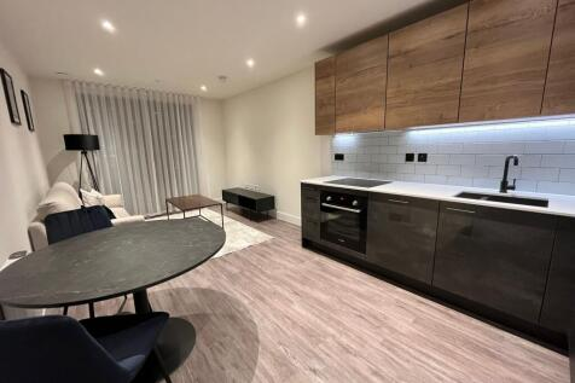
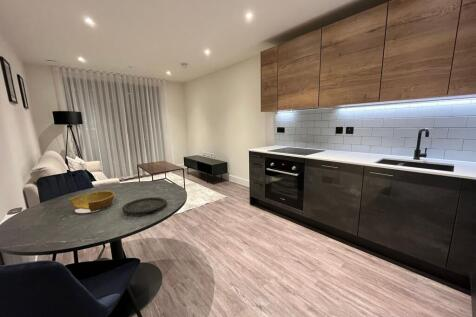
+ bowl (93, 201)
+ plate (145, 205)
